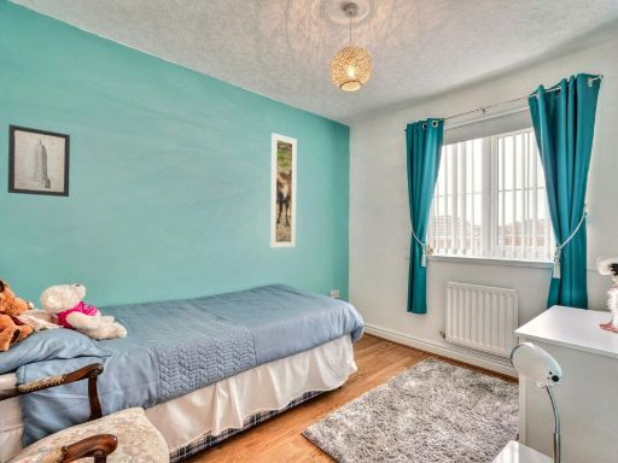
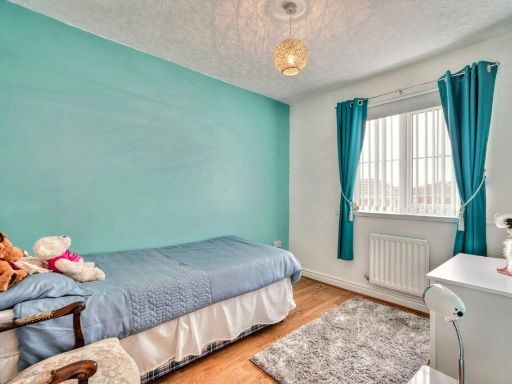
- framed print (284, 192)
- wall art (40, 162)
